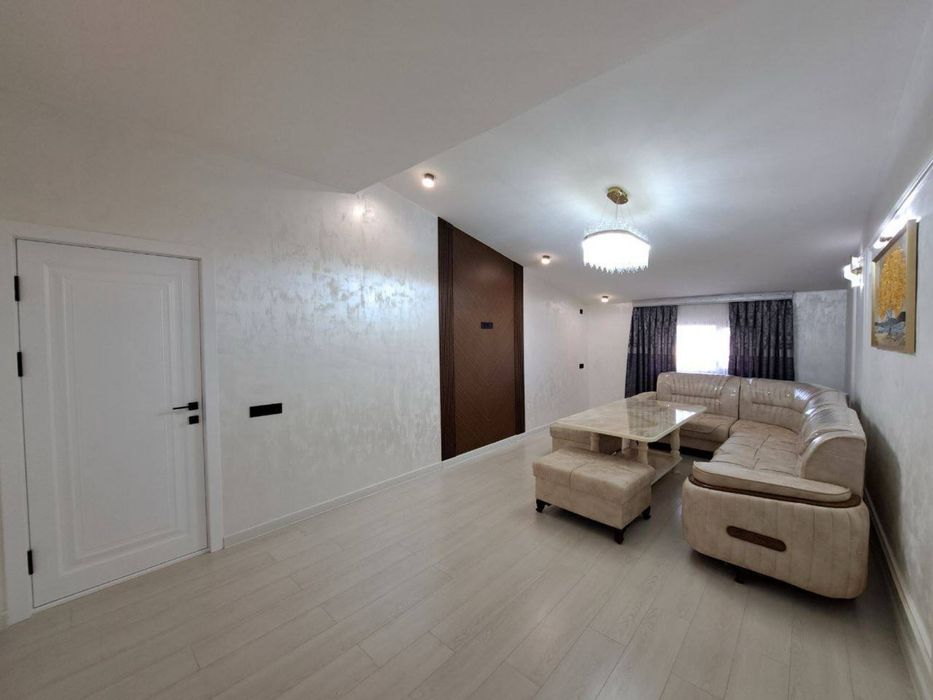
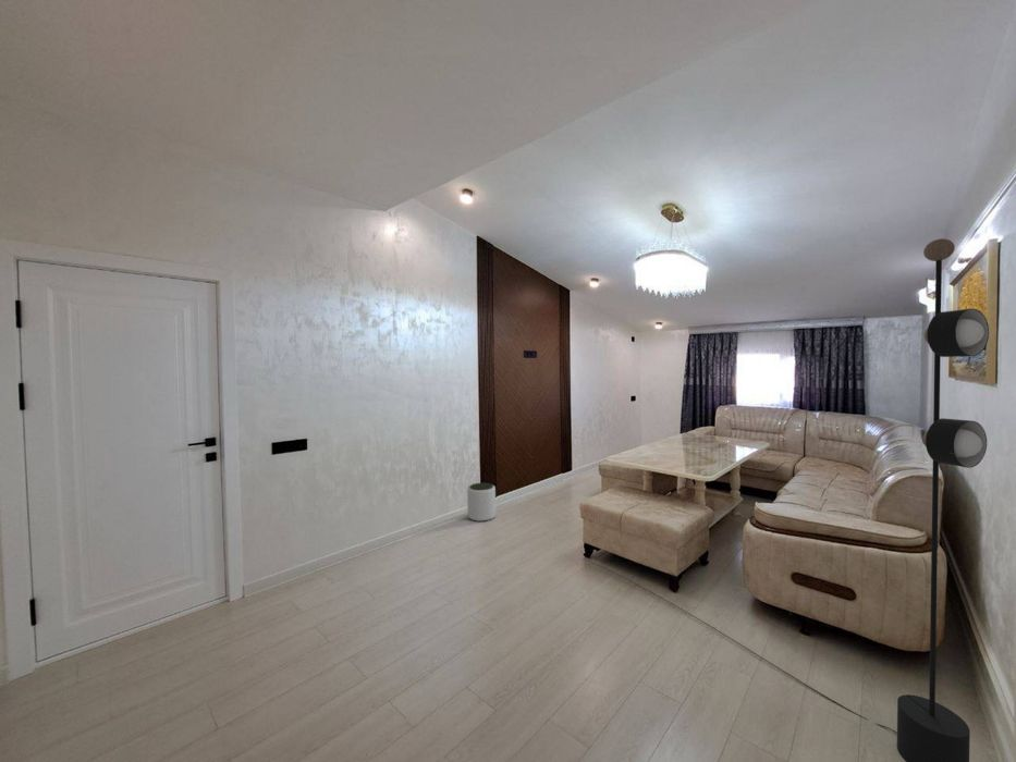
+ floor lamp (638, 585)
+ plant pot (481, 501)
